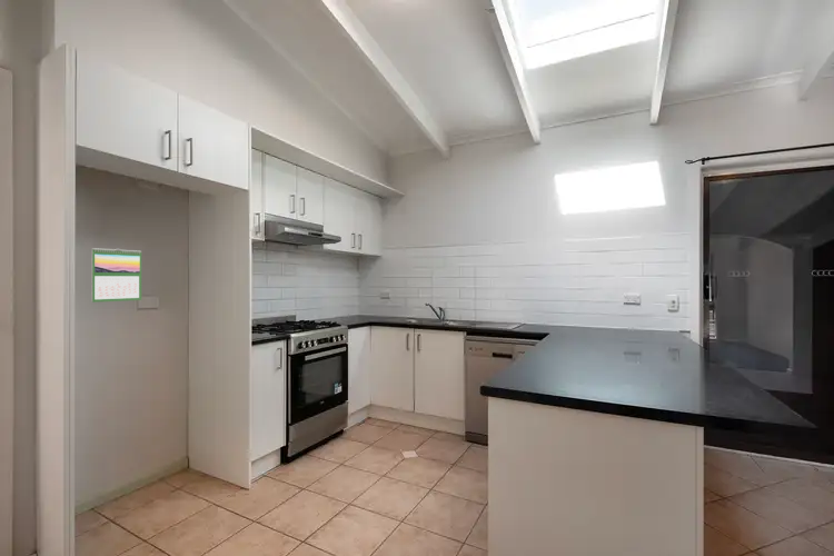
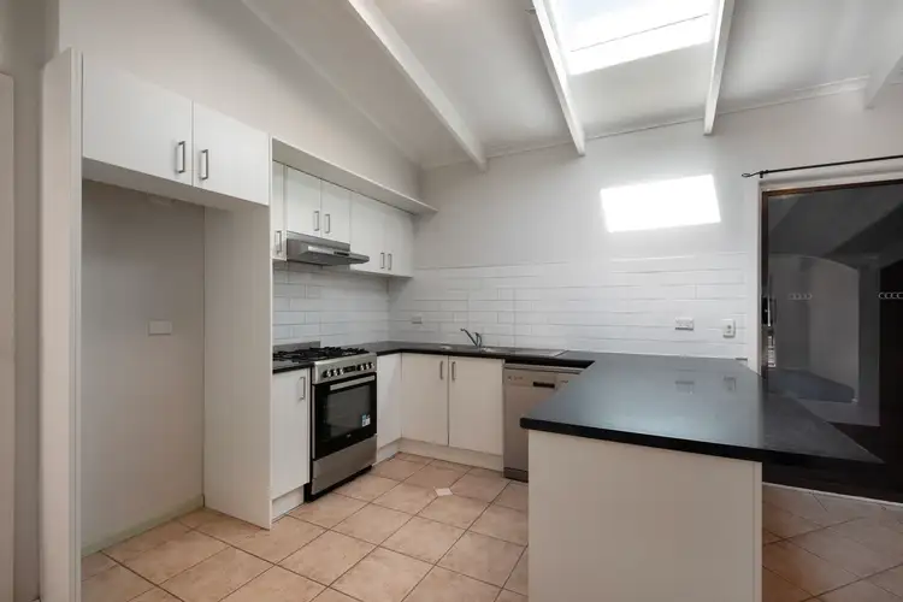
- calendar (118, 275)
